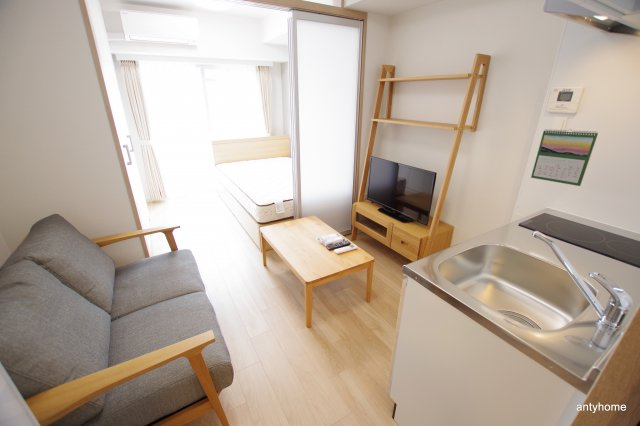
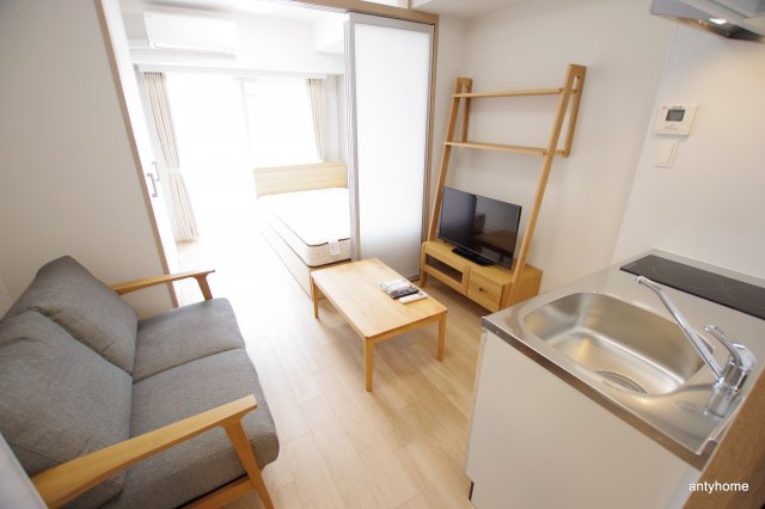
- calendar (561, 156)
